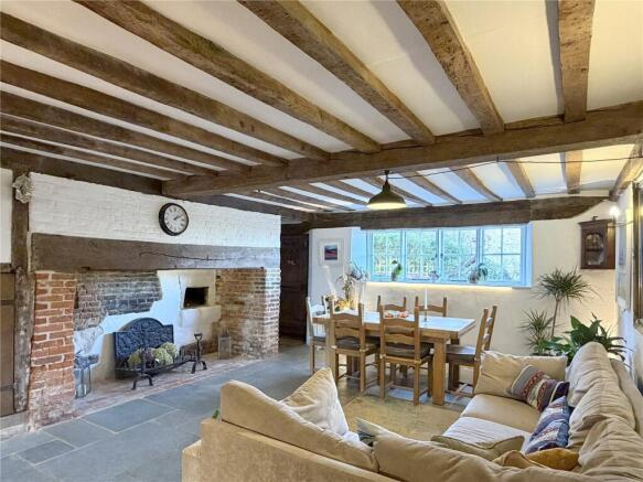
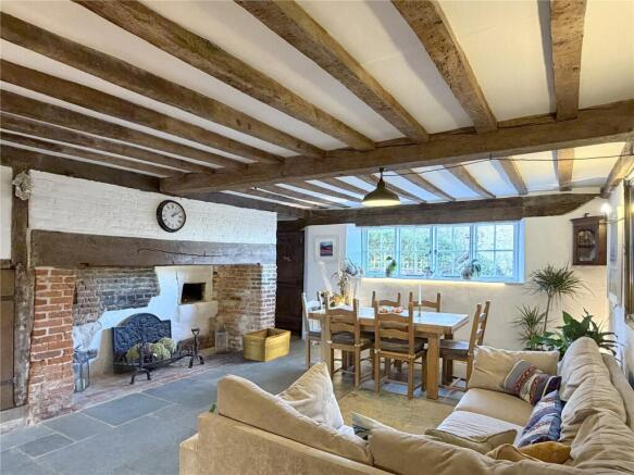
+ hamper (266, 343)
